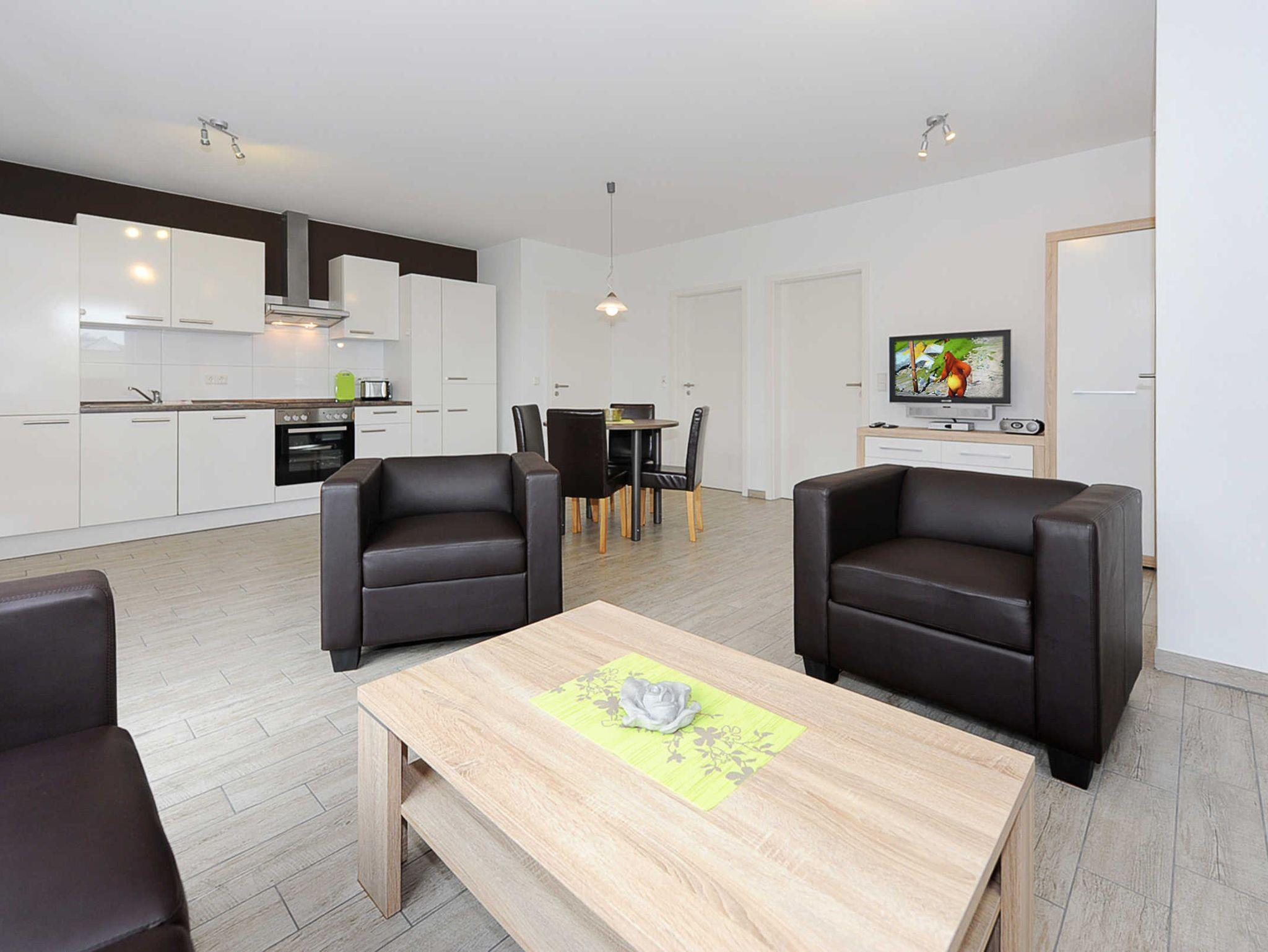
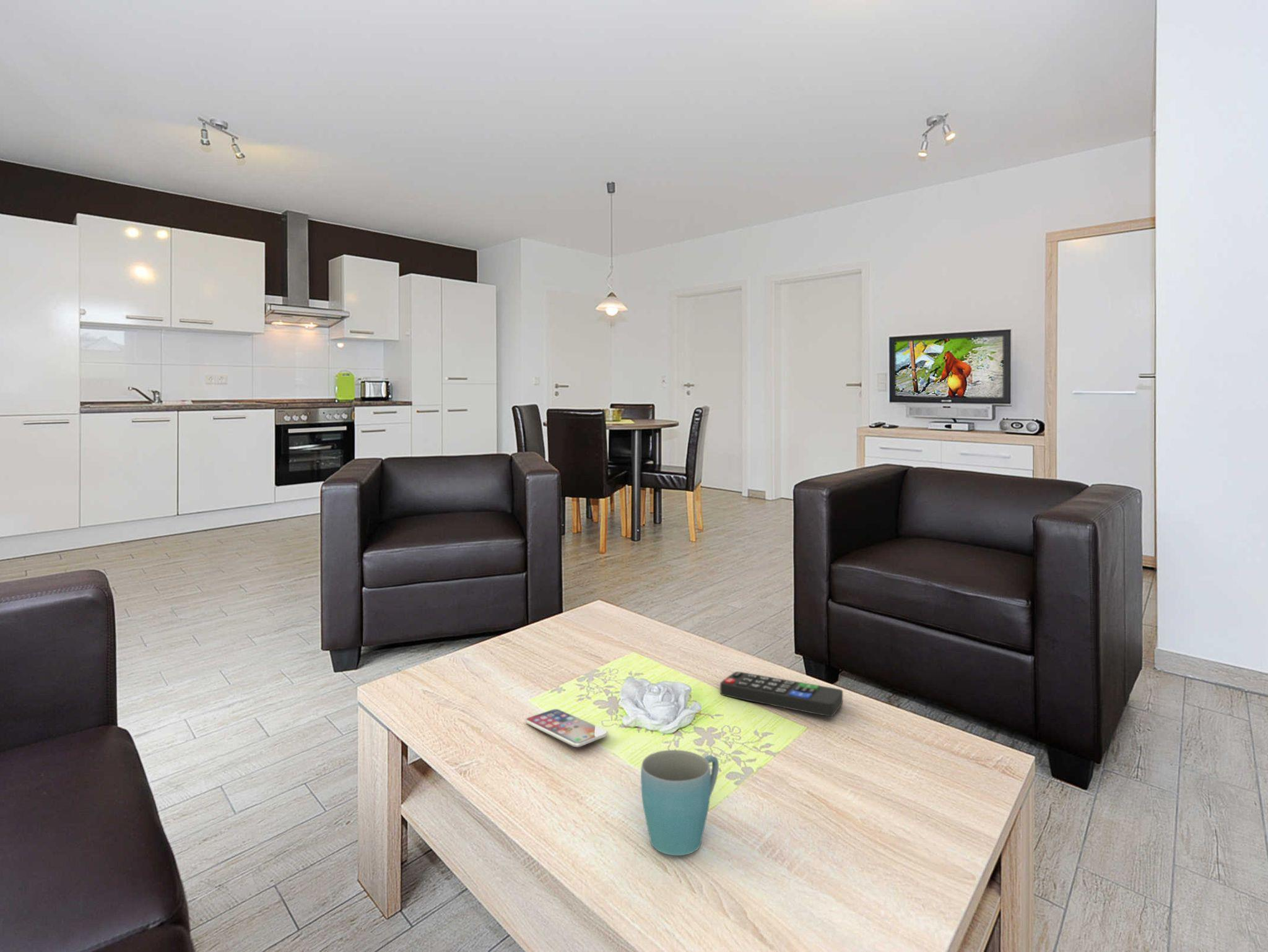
+ mug (685, 797)
+ smartphone (565, 727)
+ remote control (780, 691)
